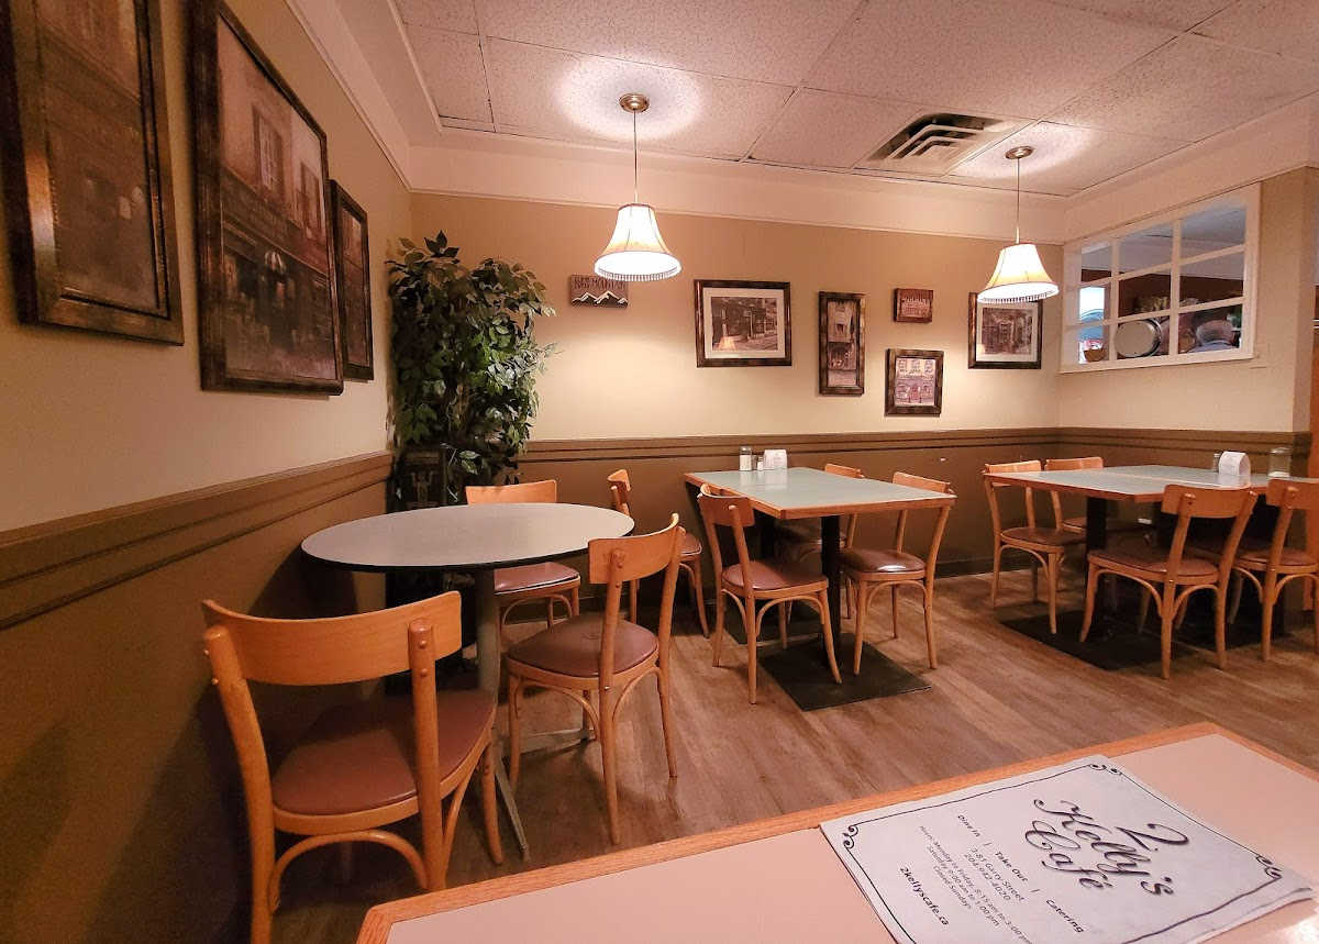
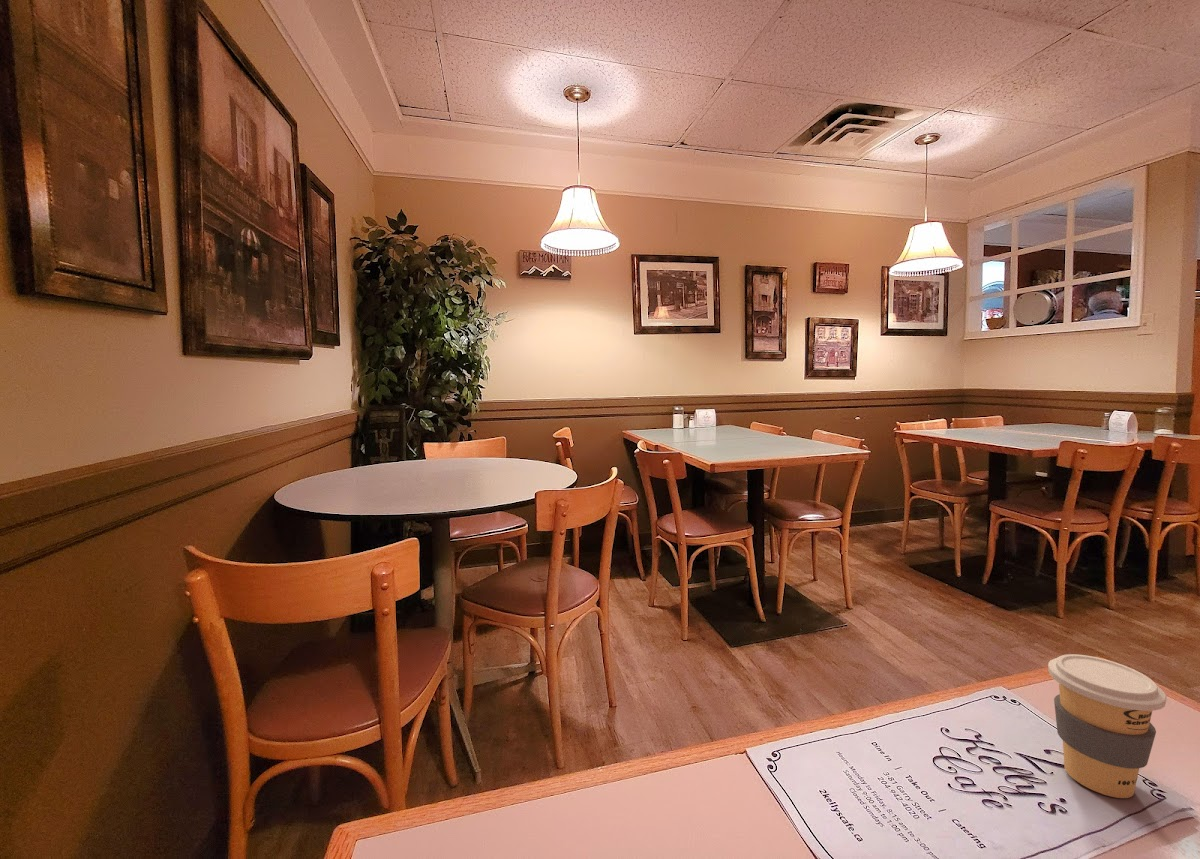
+ coffee cup (1100, 725)
